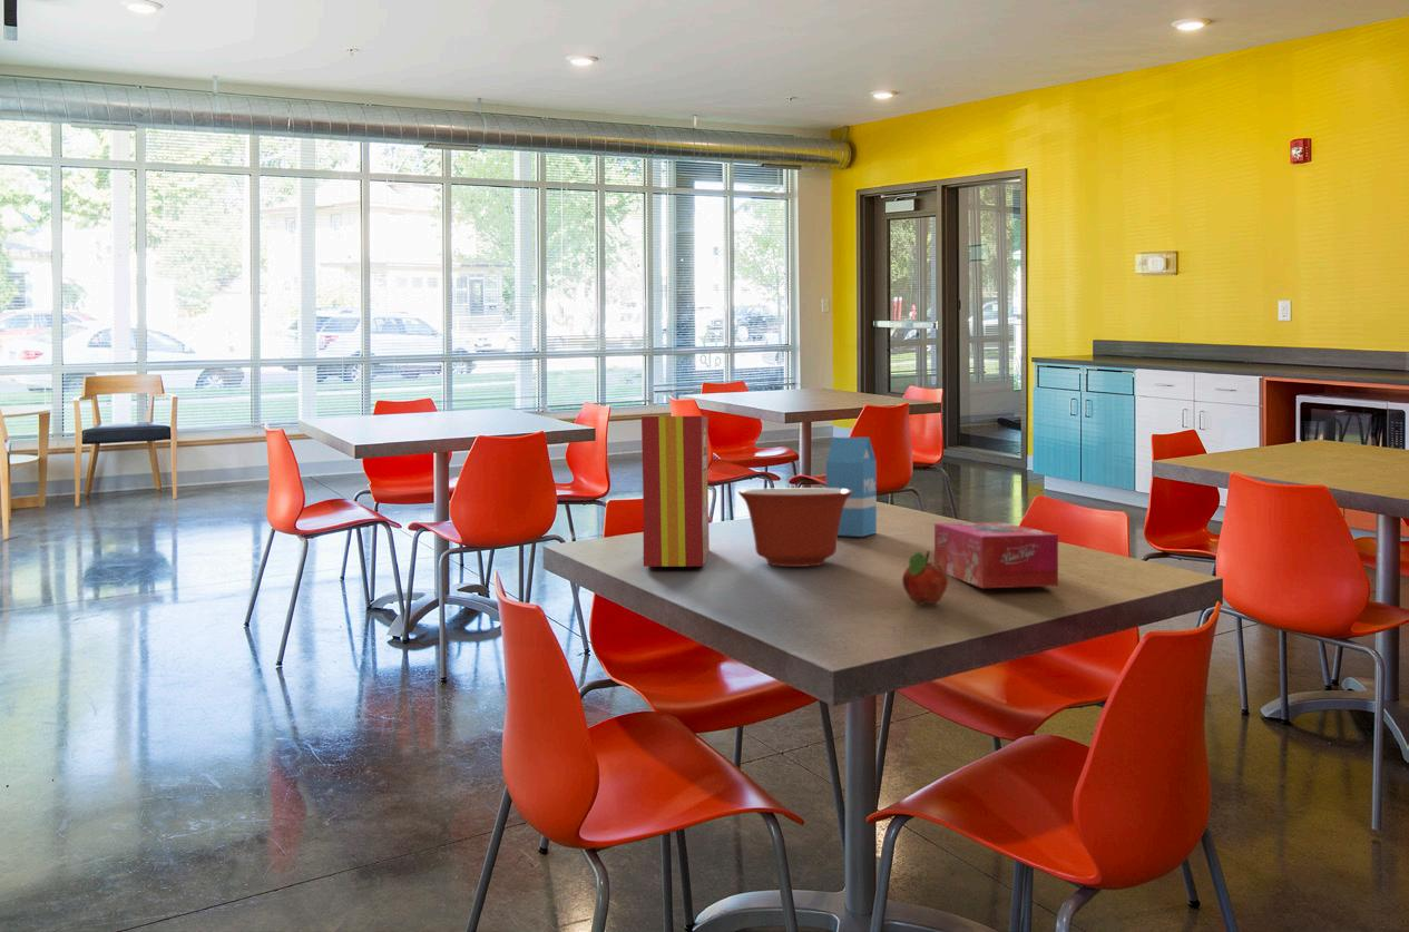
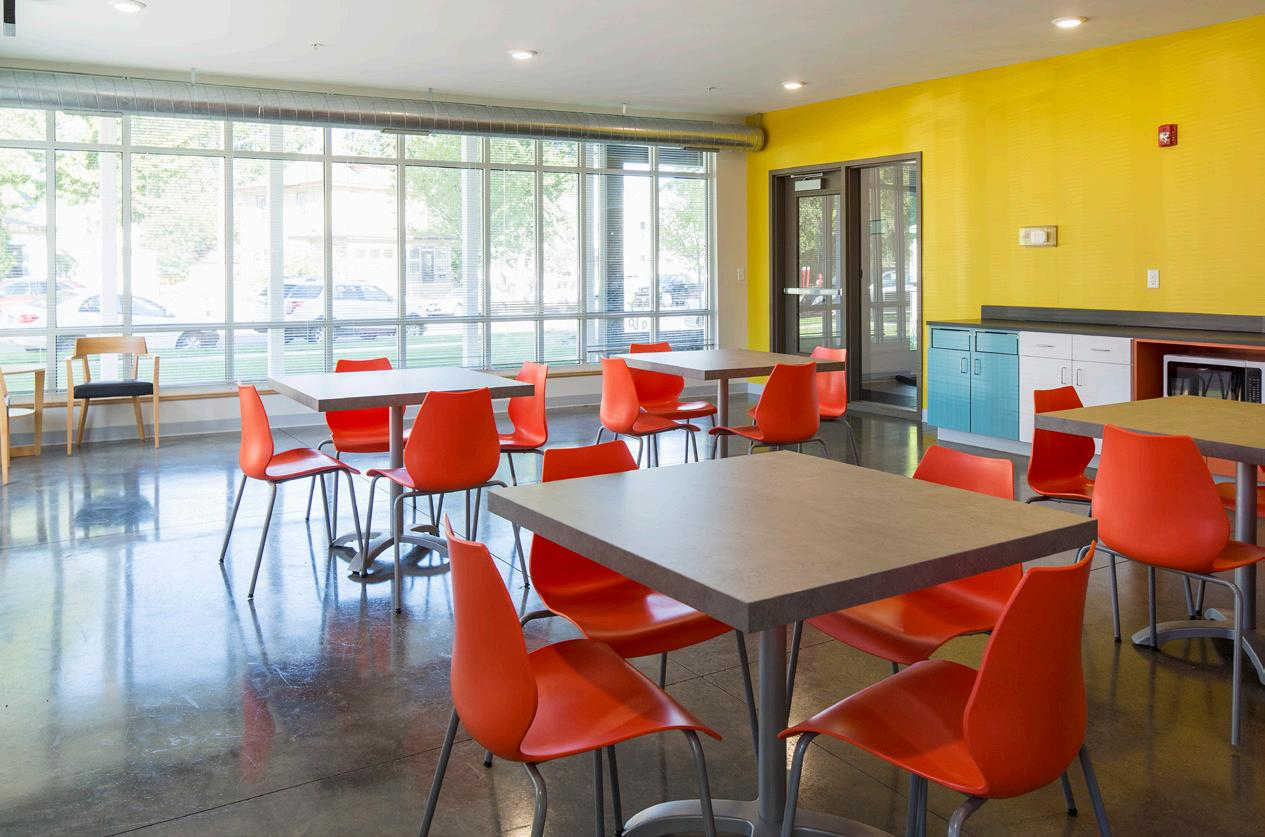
- cereal box (676, 488)
- mixing bowl (795, 527)
- fruit (923, 578)
- tissue box (992, 552)
- milk carton (851, 485)
